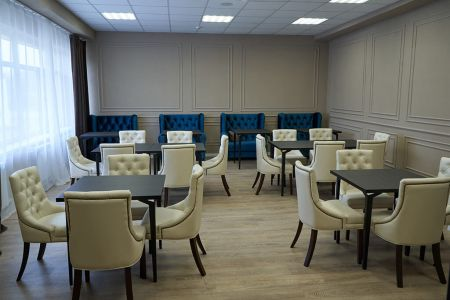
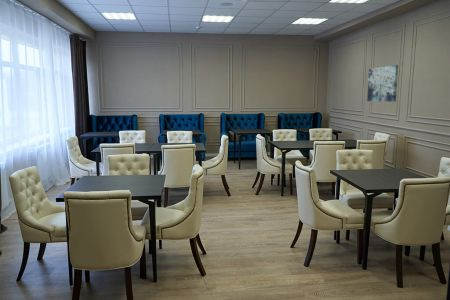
+ wall art (381, 84)
